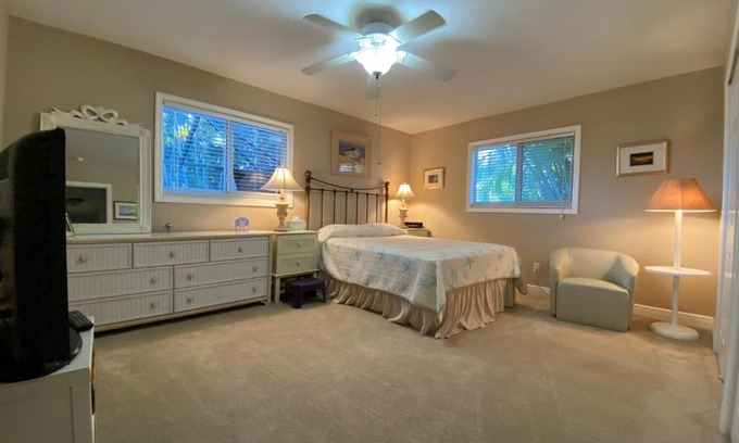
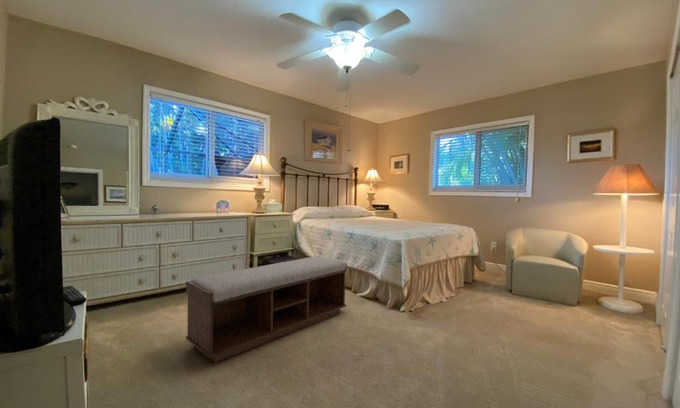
+ bench (277, 297)
